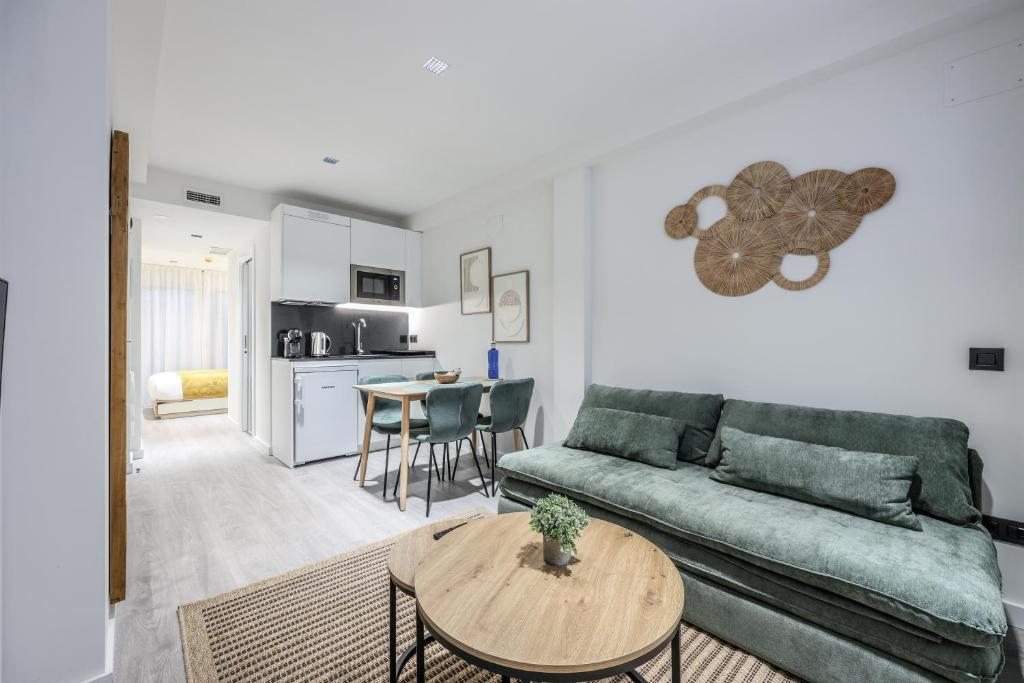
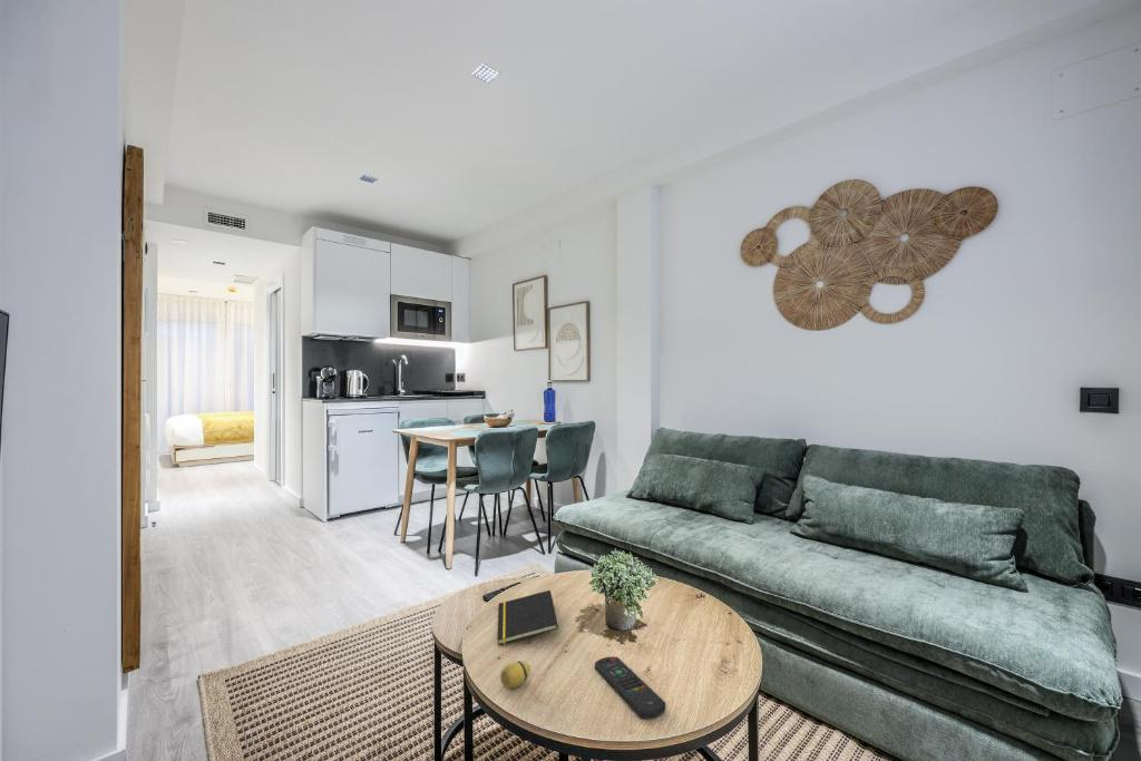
+ notepad (526, 615)
+ decorative egg (516, 673)
+ remote control (627, 684)
